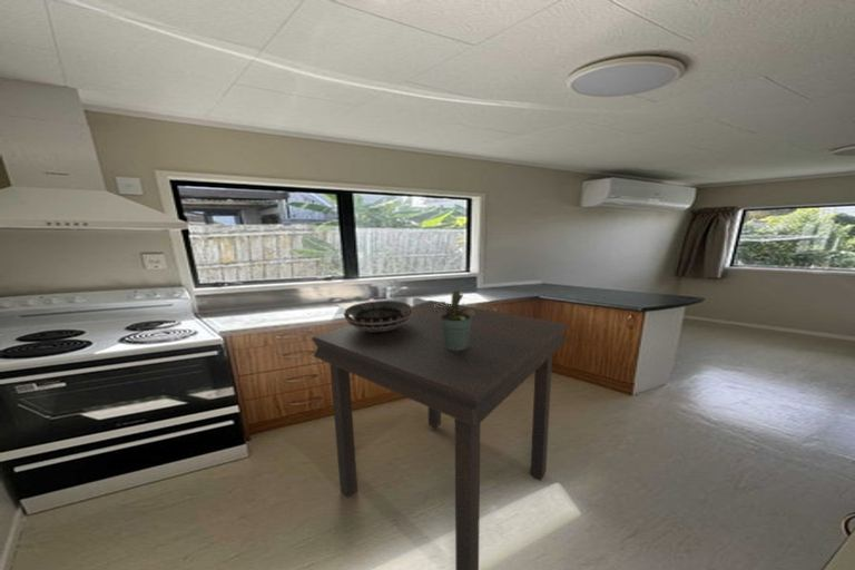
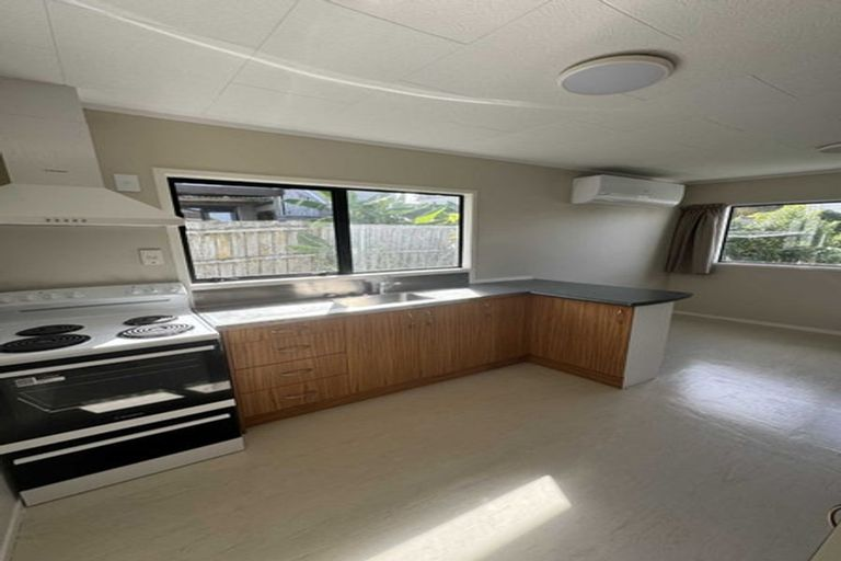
- decorative bowl (377, 317)
- potted plant (452, 318)
- dining table (444, 410)
